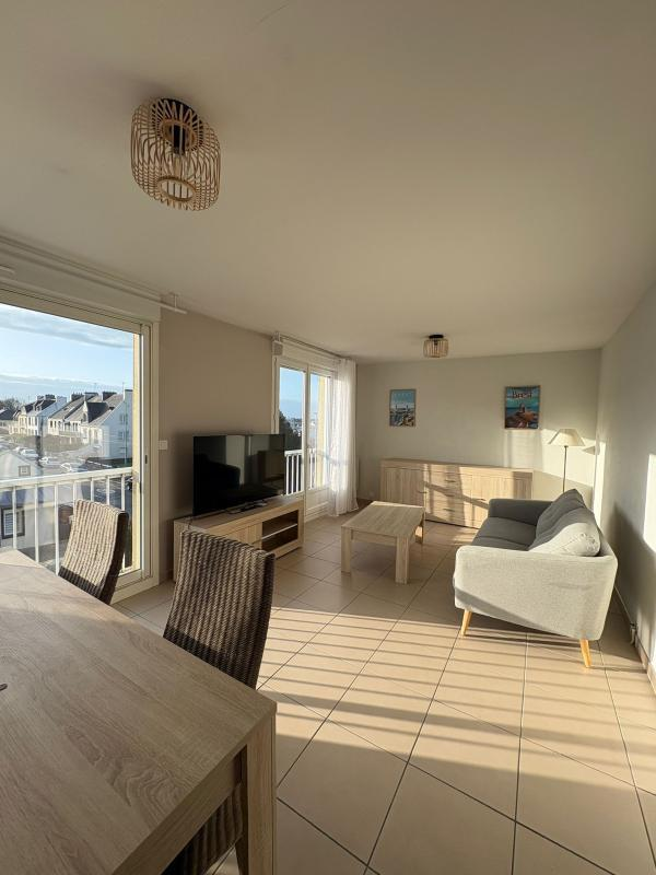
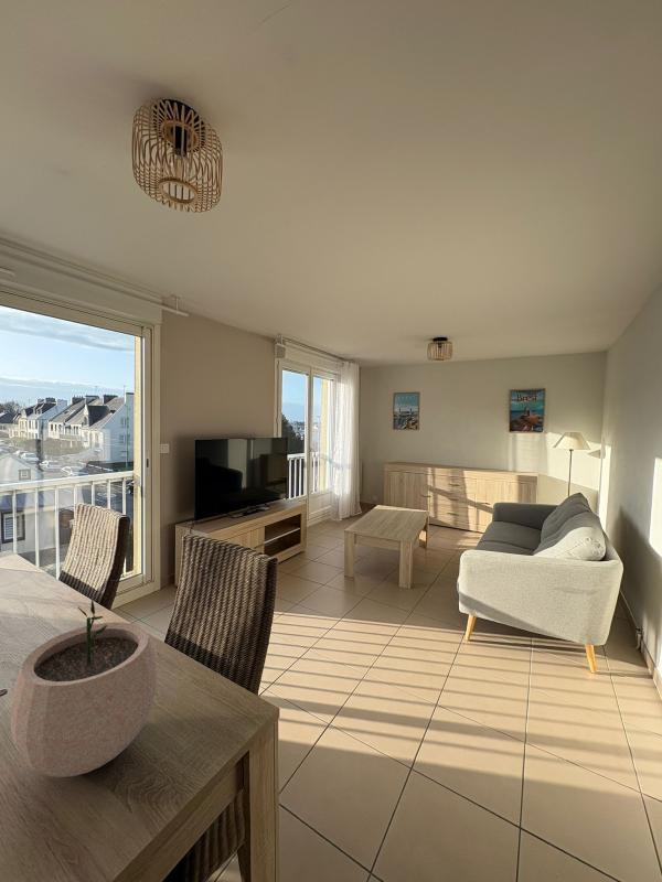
+ plant pot (89, 678)
